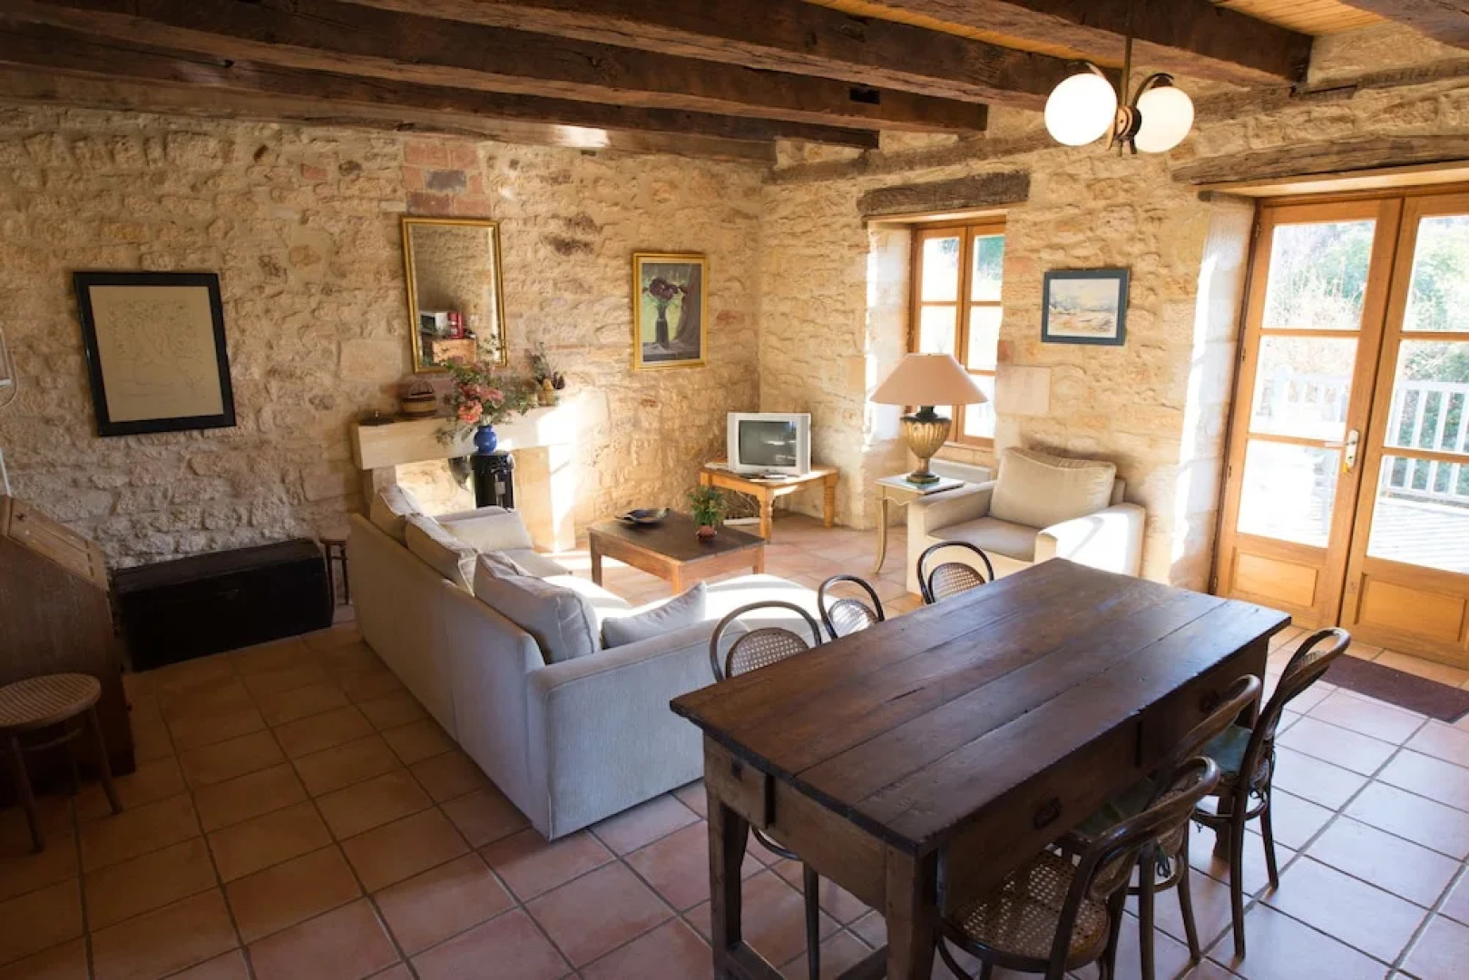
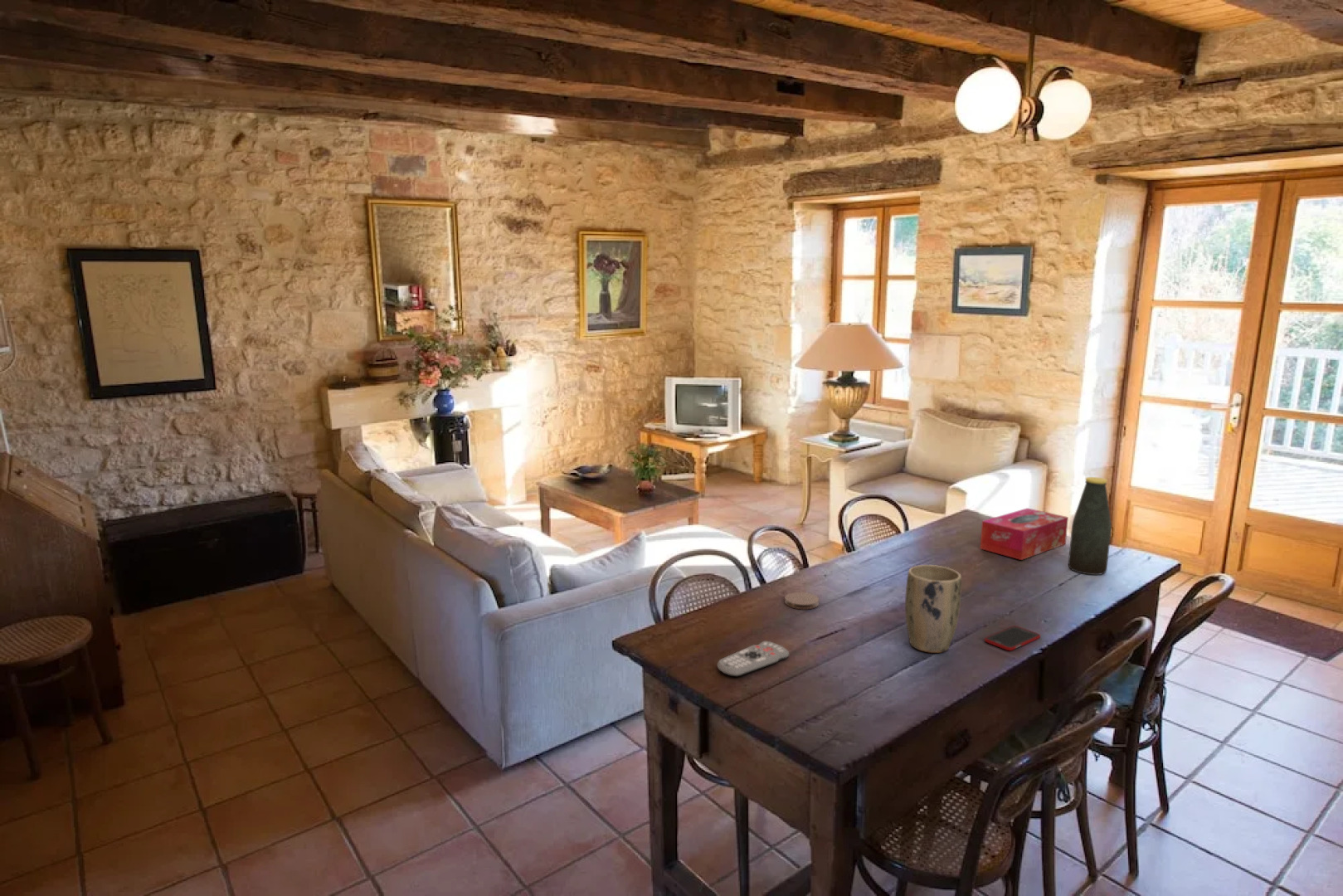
+ plant pot (932, 609)
+ remote control (752, 659)
+ tissue box (1024, 533)
+ bottle (1092, 524)
+ cell phone (1012, 638)
+ coaster (801, 600)
